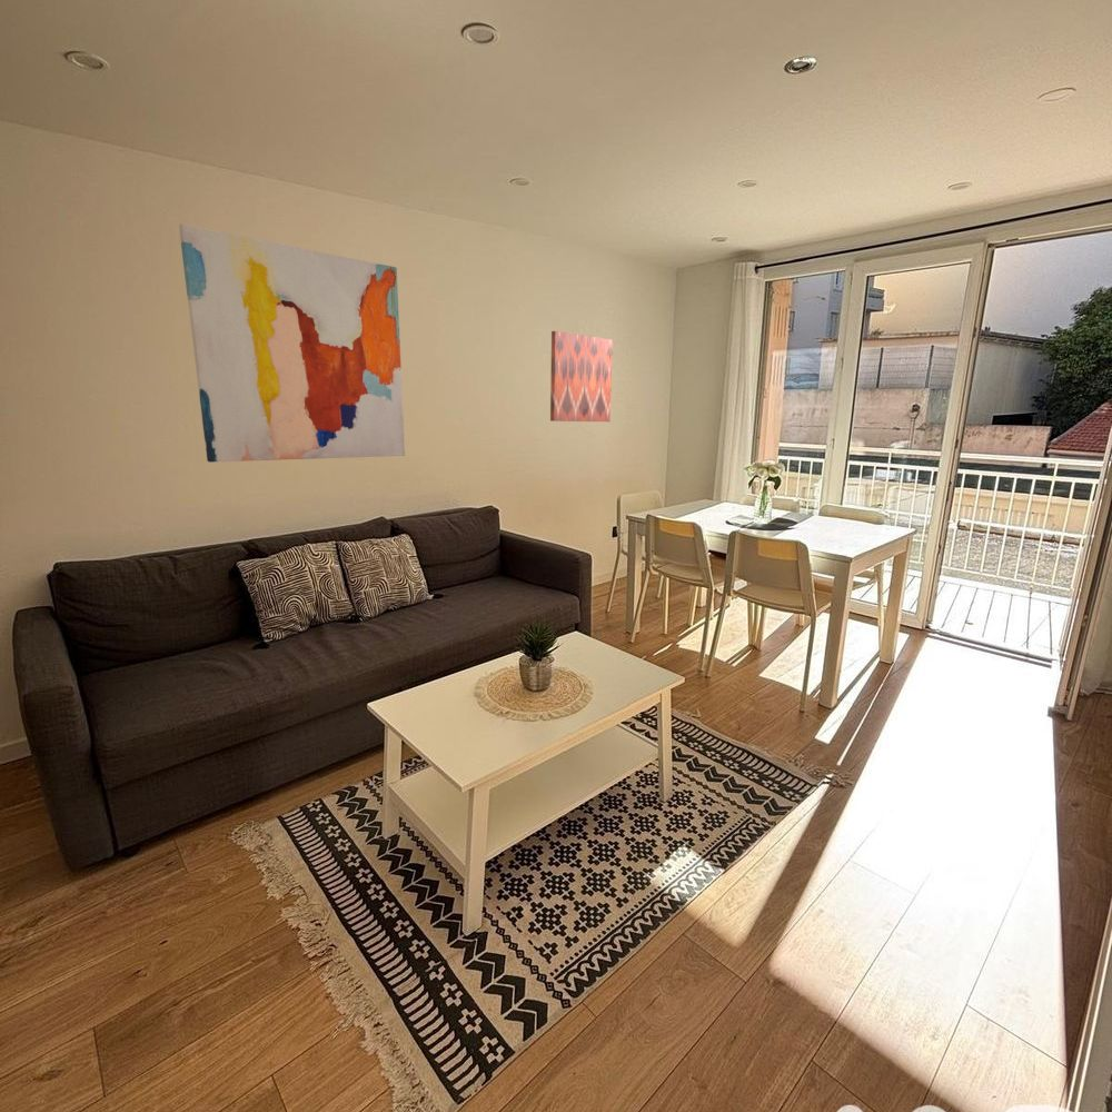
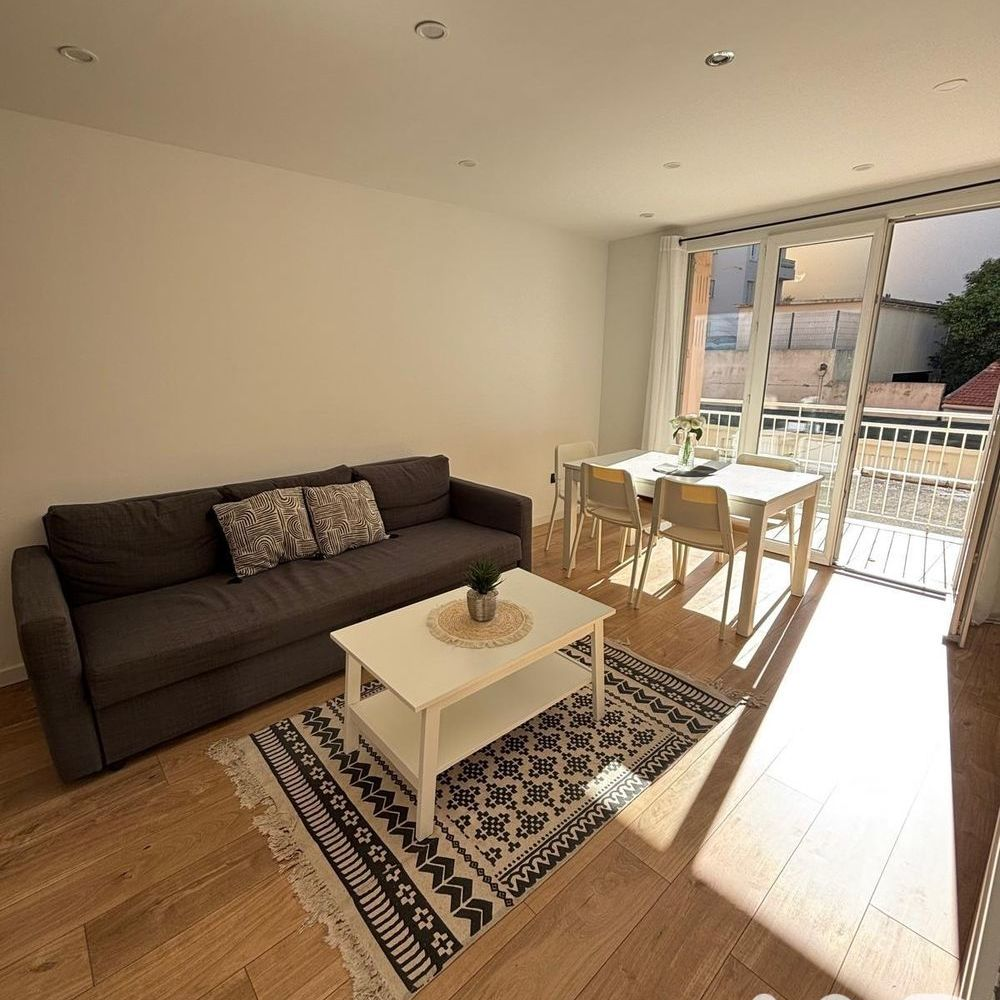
- wall art (582, 379)
- wall art (308, 357)
